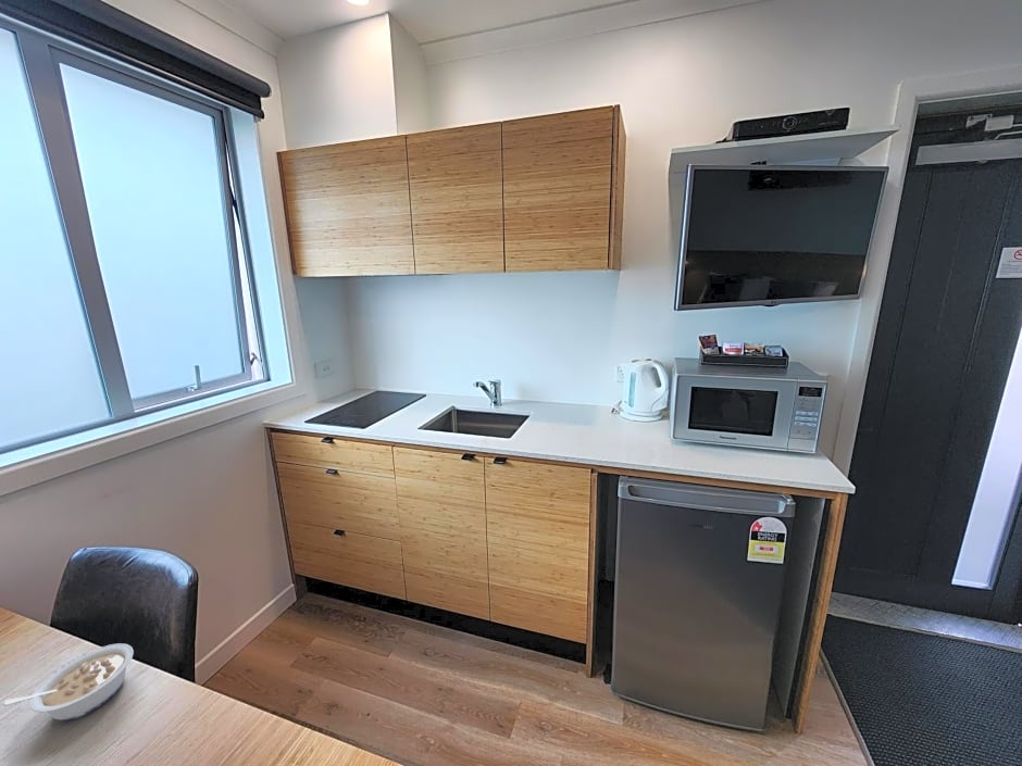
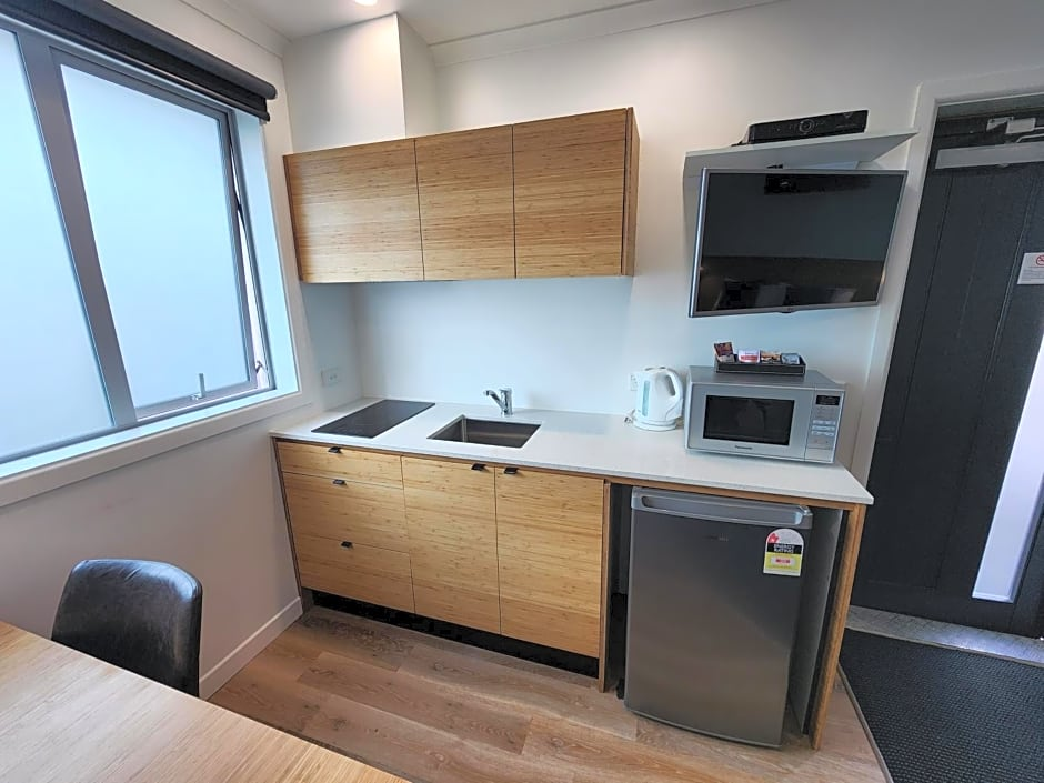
- legume (83, 686)
